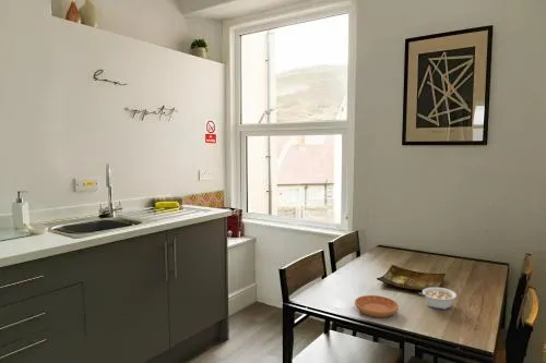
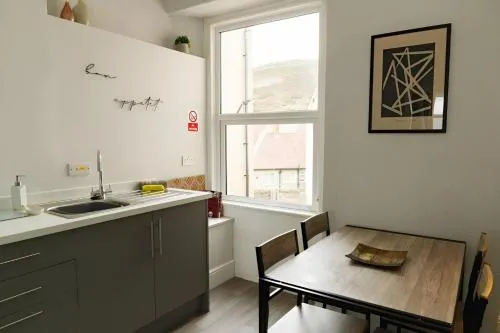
- legume (438, 298)
- saucer (376, 306)
